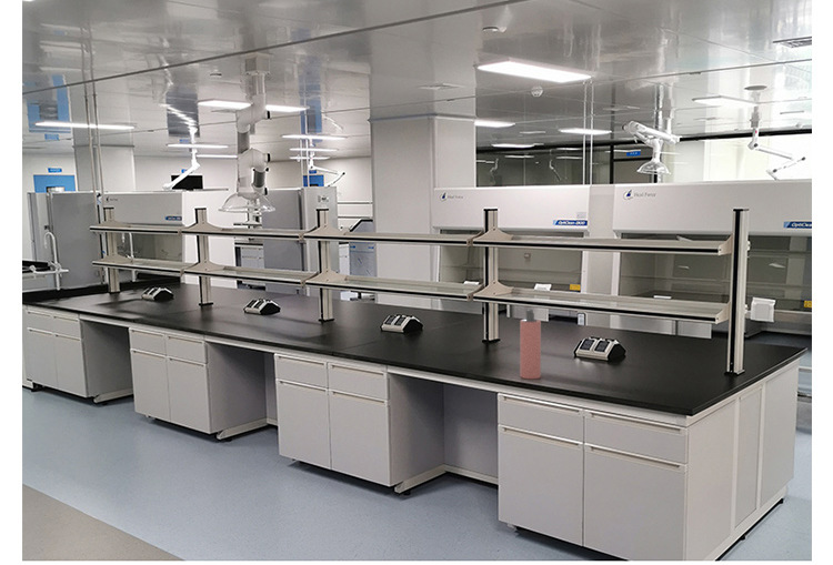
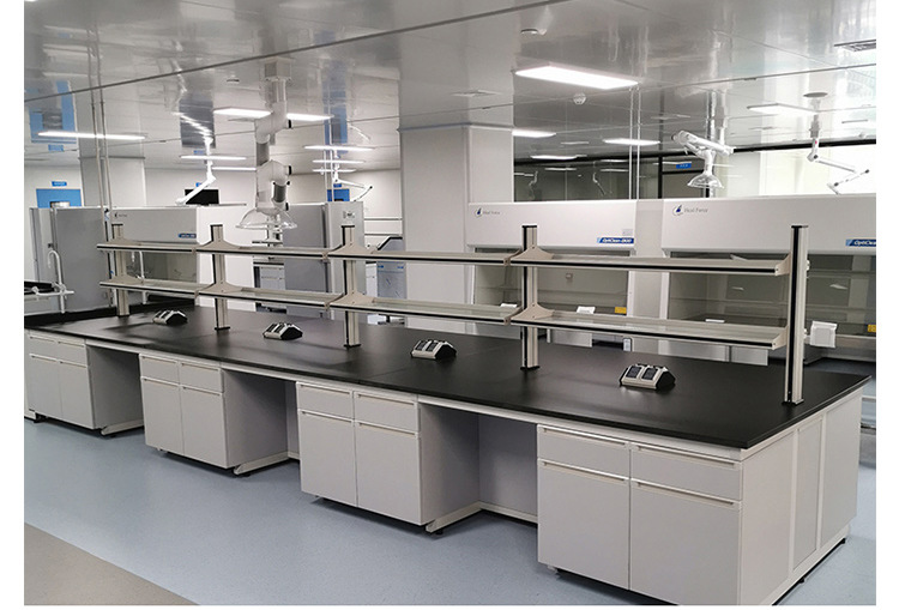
- spray bottle (530, 343)
